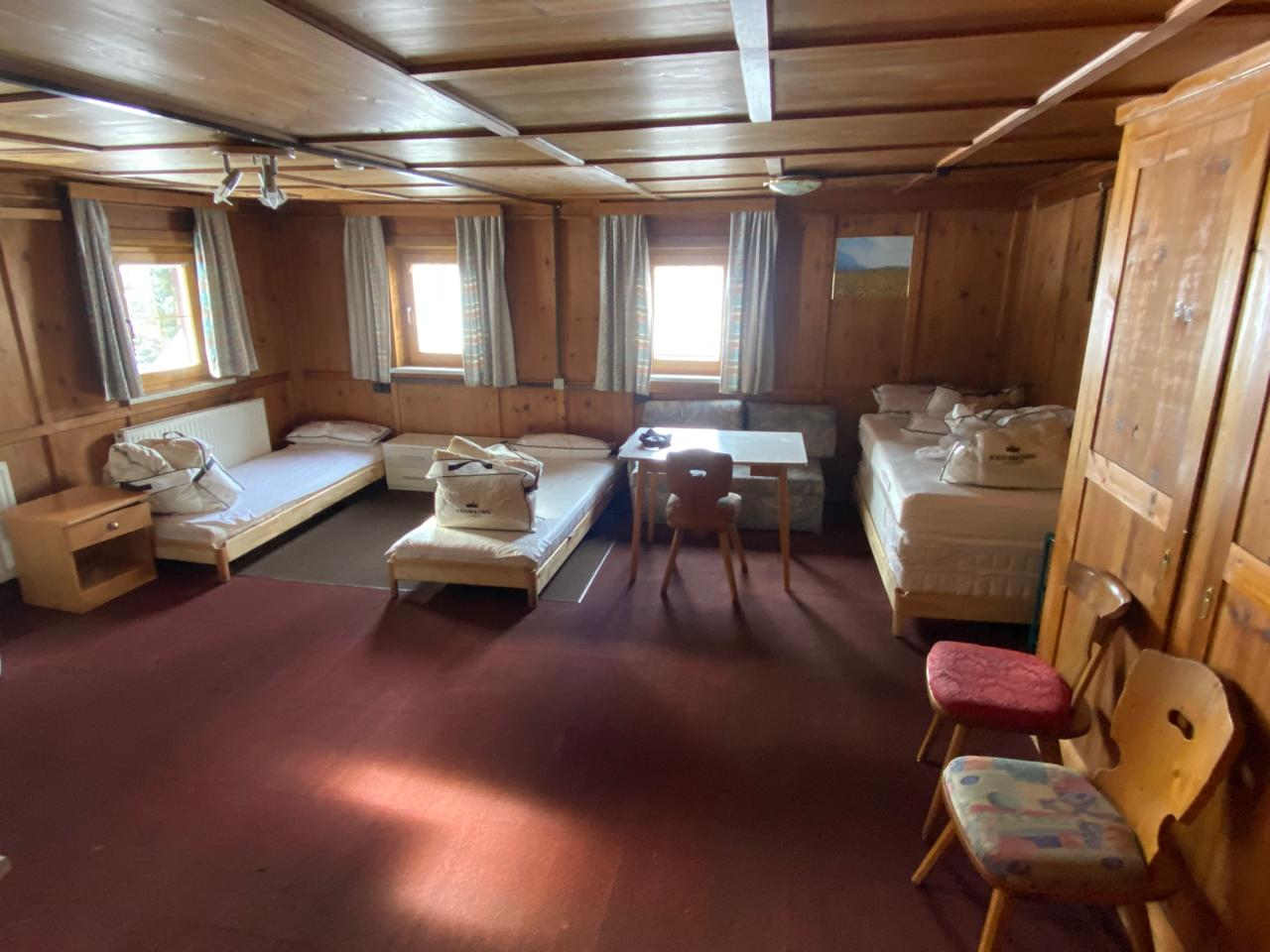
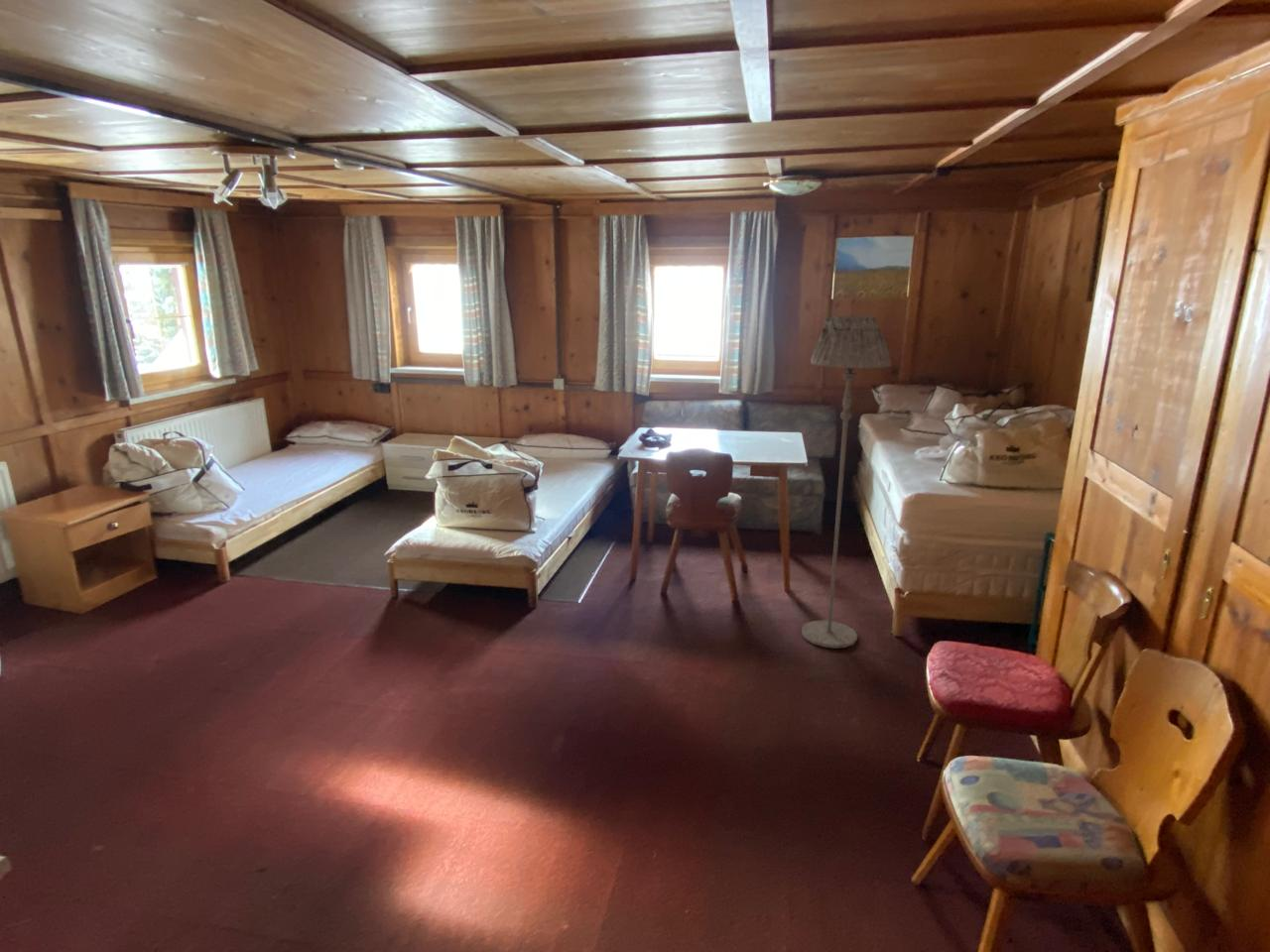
+ floor lamp (840, 484)
